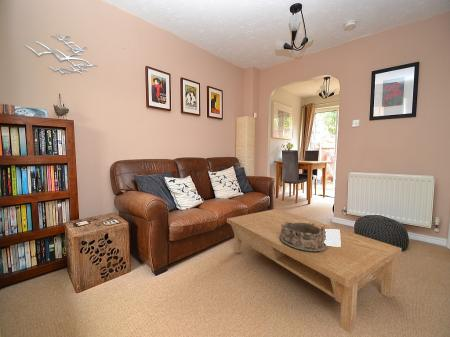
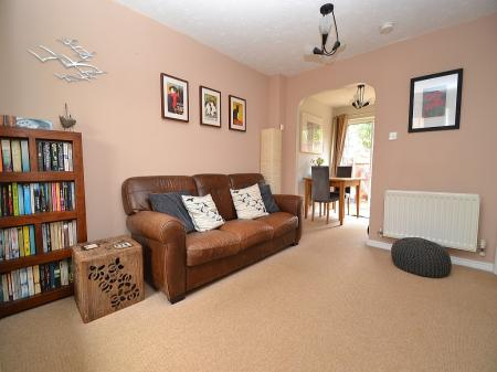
- coffee table (298, 250)
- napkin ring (302, 233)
